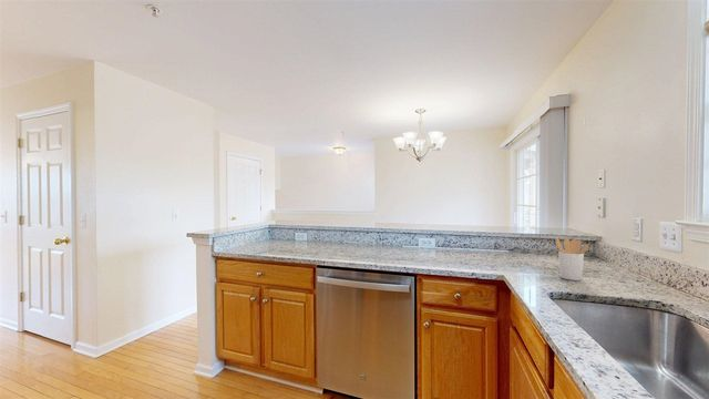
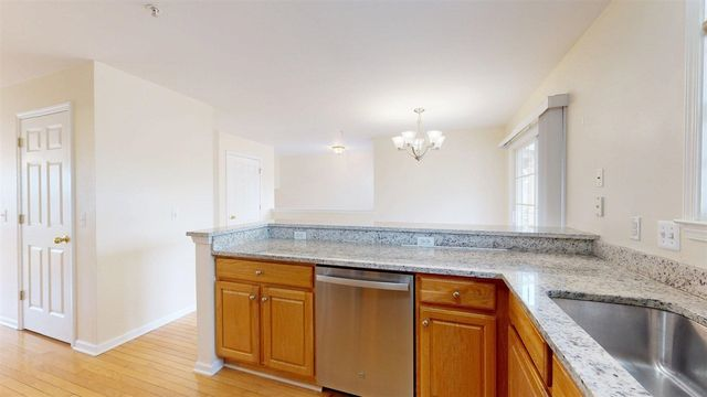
- utensil holder (571, 257)
